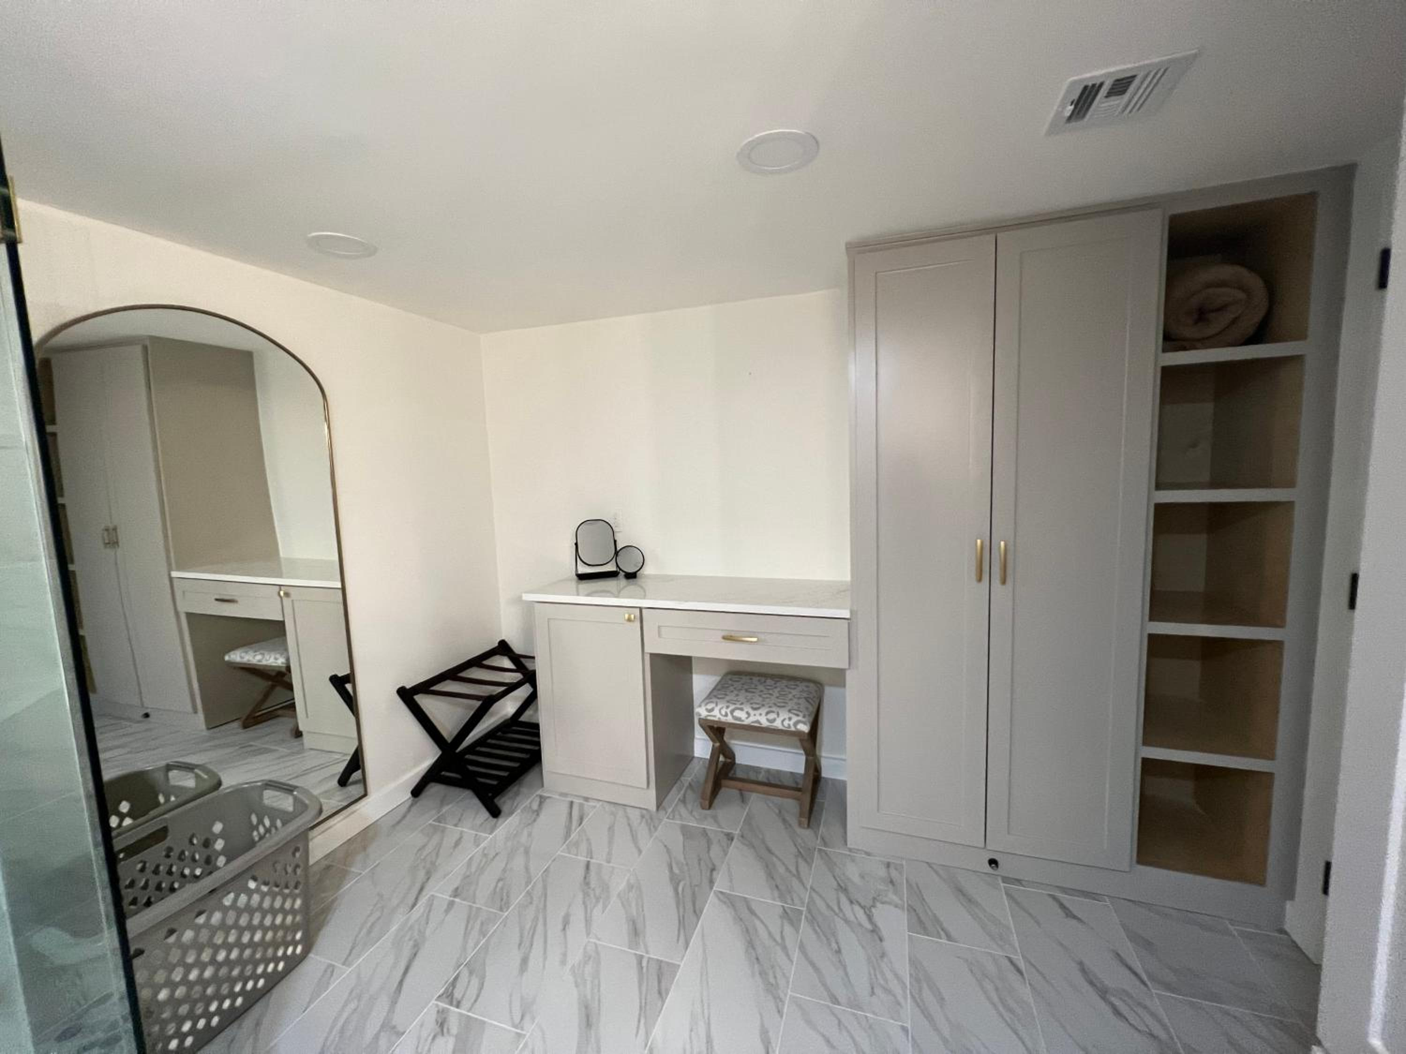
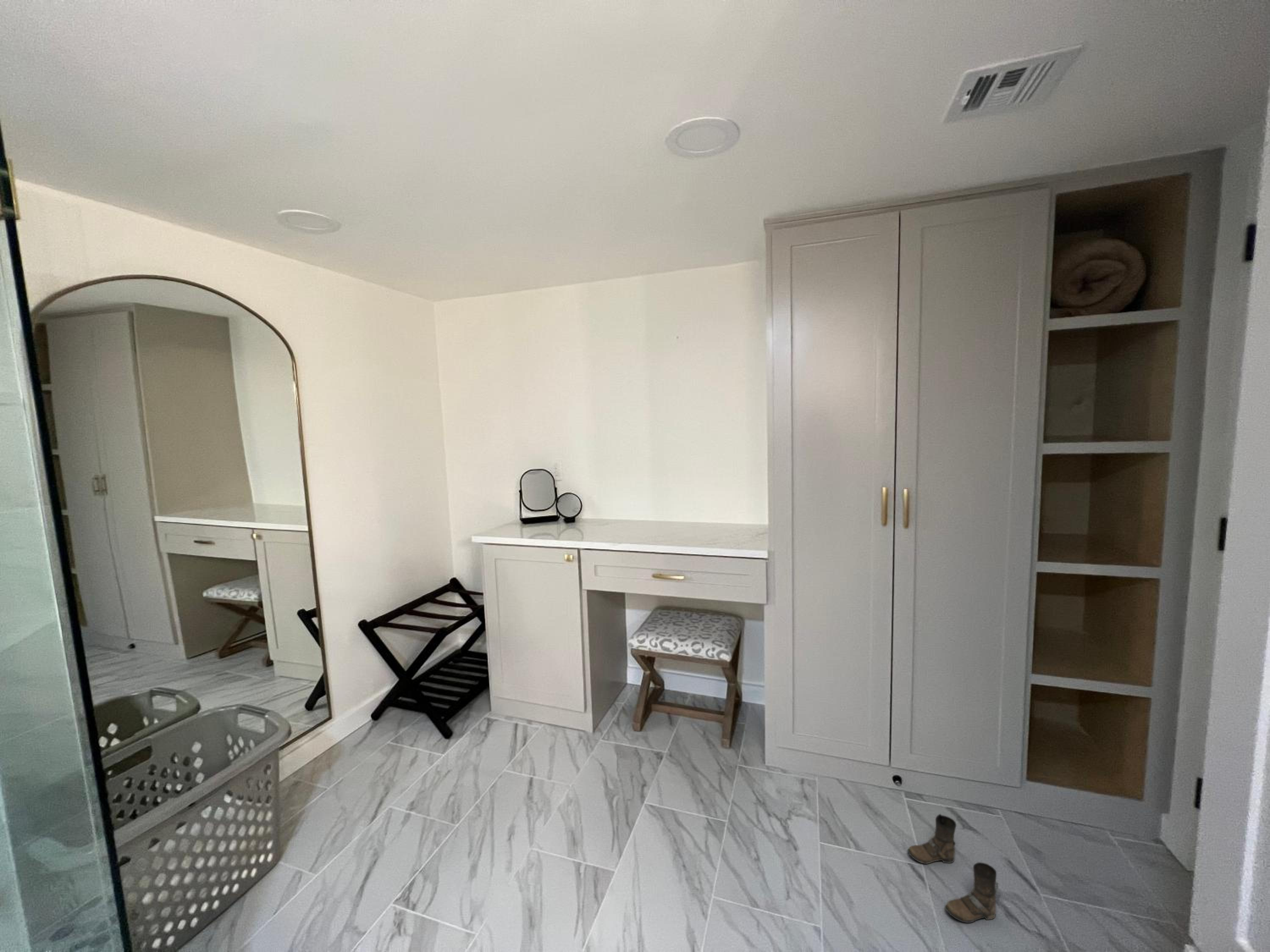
+ boots (950, 863)
